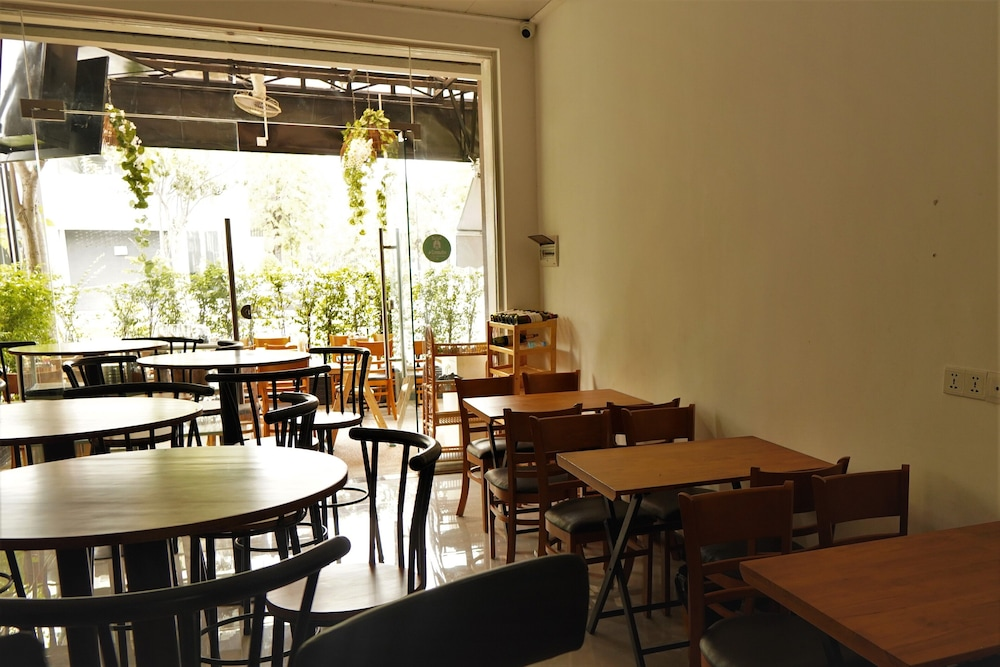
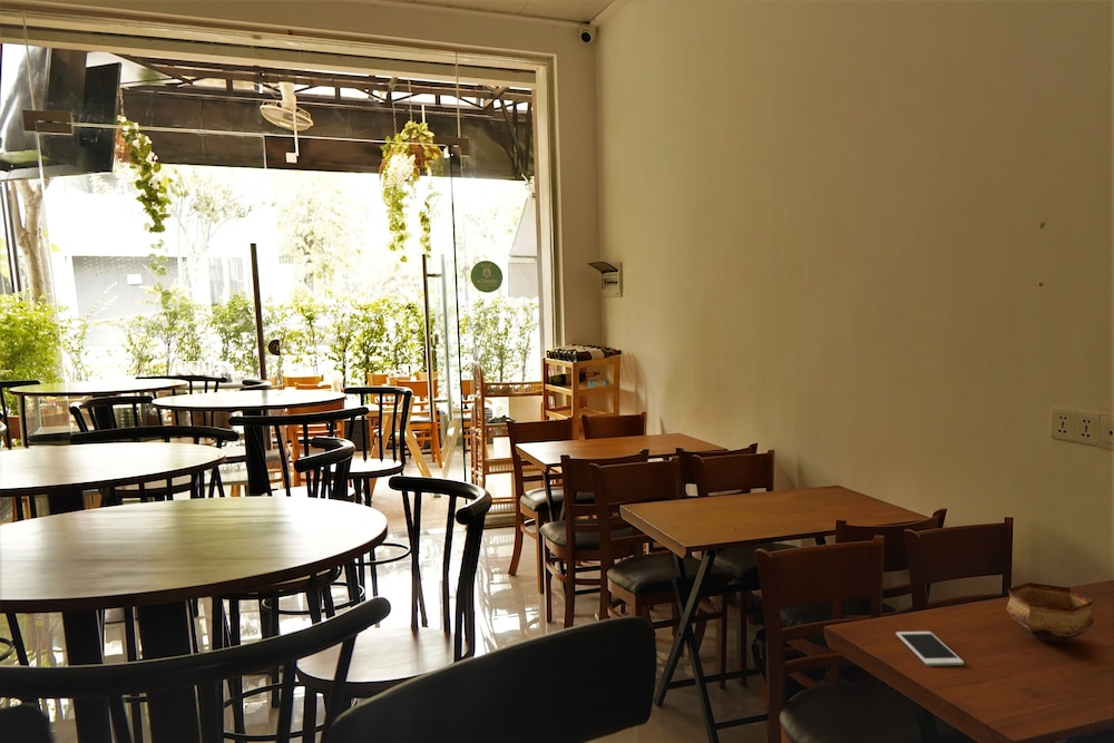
+ bowl (1048, 616)
+ cell phone (928, 647)
